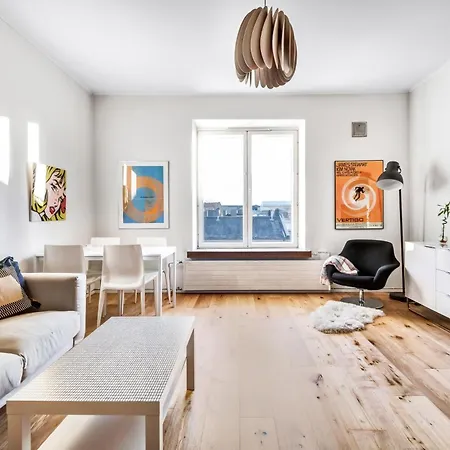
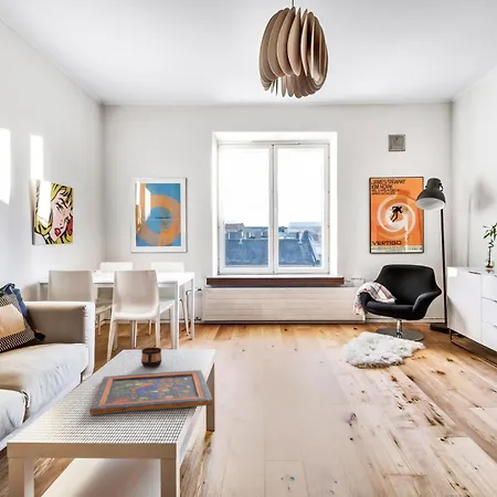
+ painted panel (152, 389)
+ cup (150, 358)
